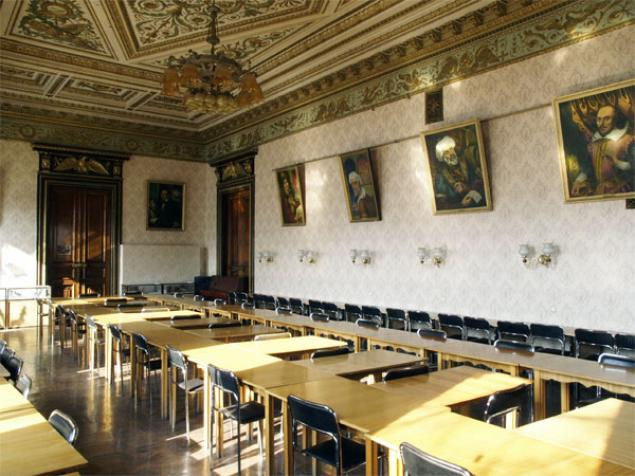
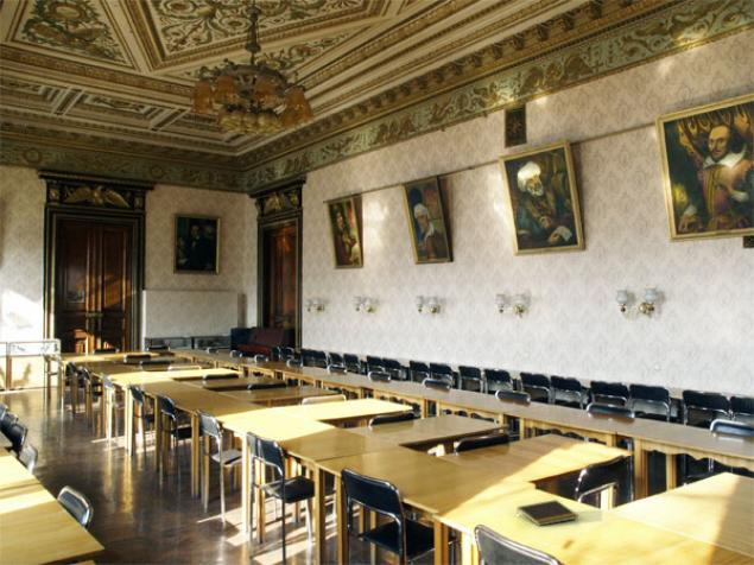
+ notepad (547, 512)
